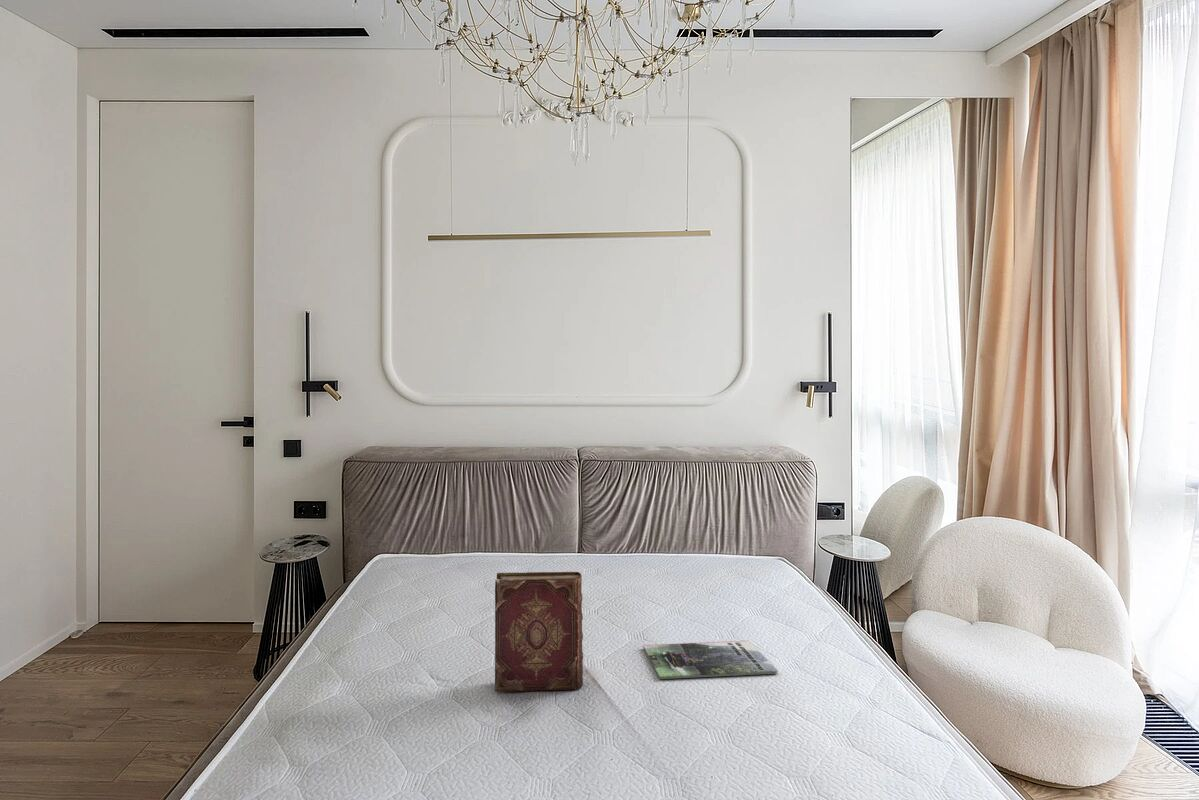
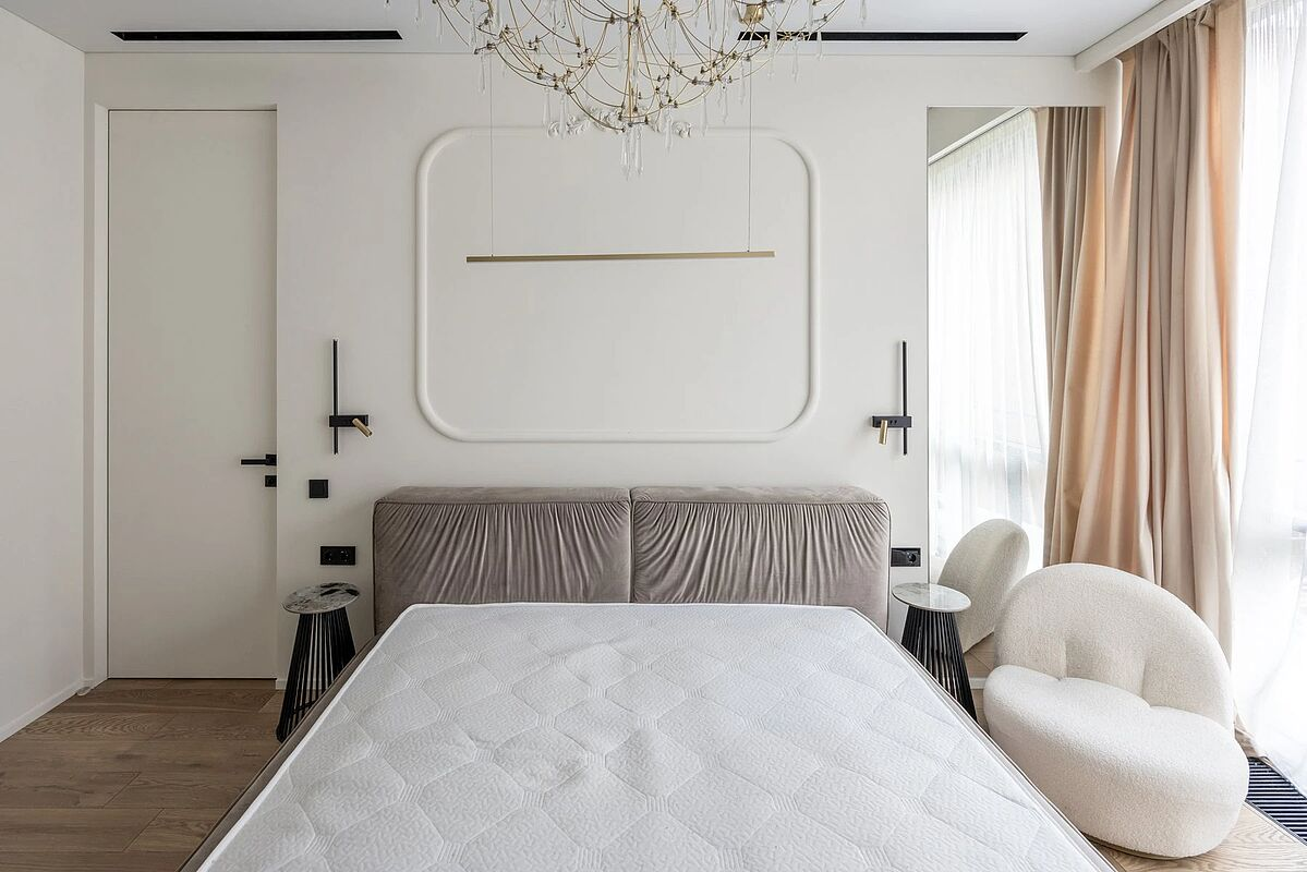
- hardback book (539, 630)
- magazine (707, 658)
